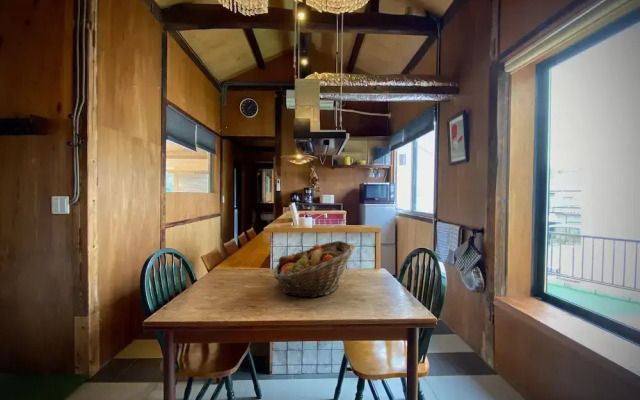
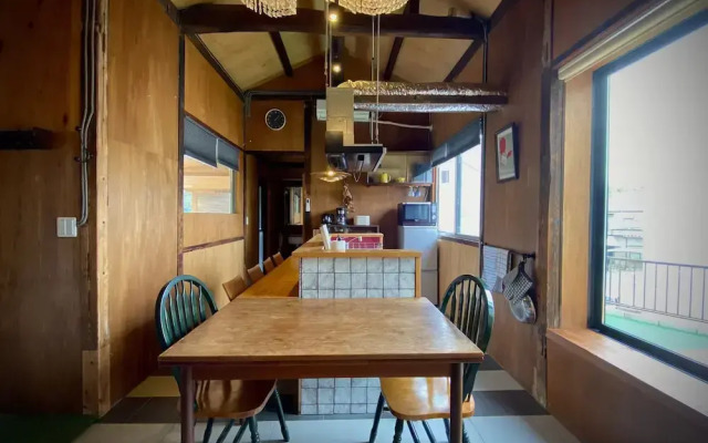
- fruit basket (313, 265)
